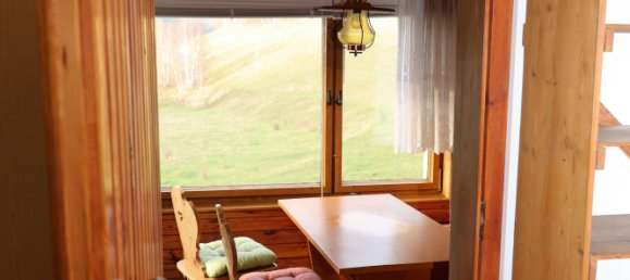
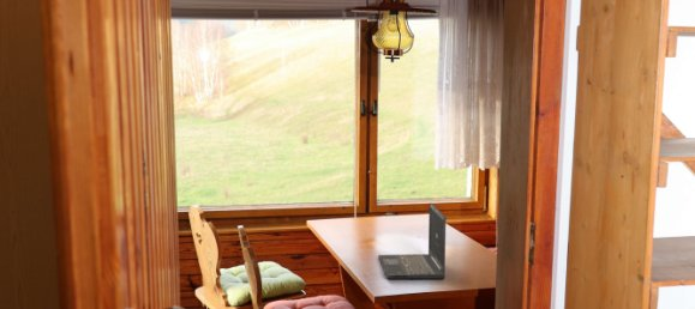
+ laptop (409, 254)
